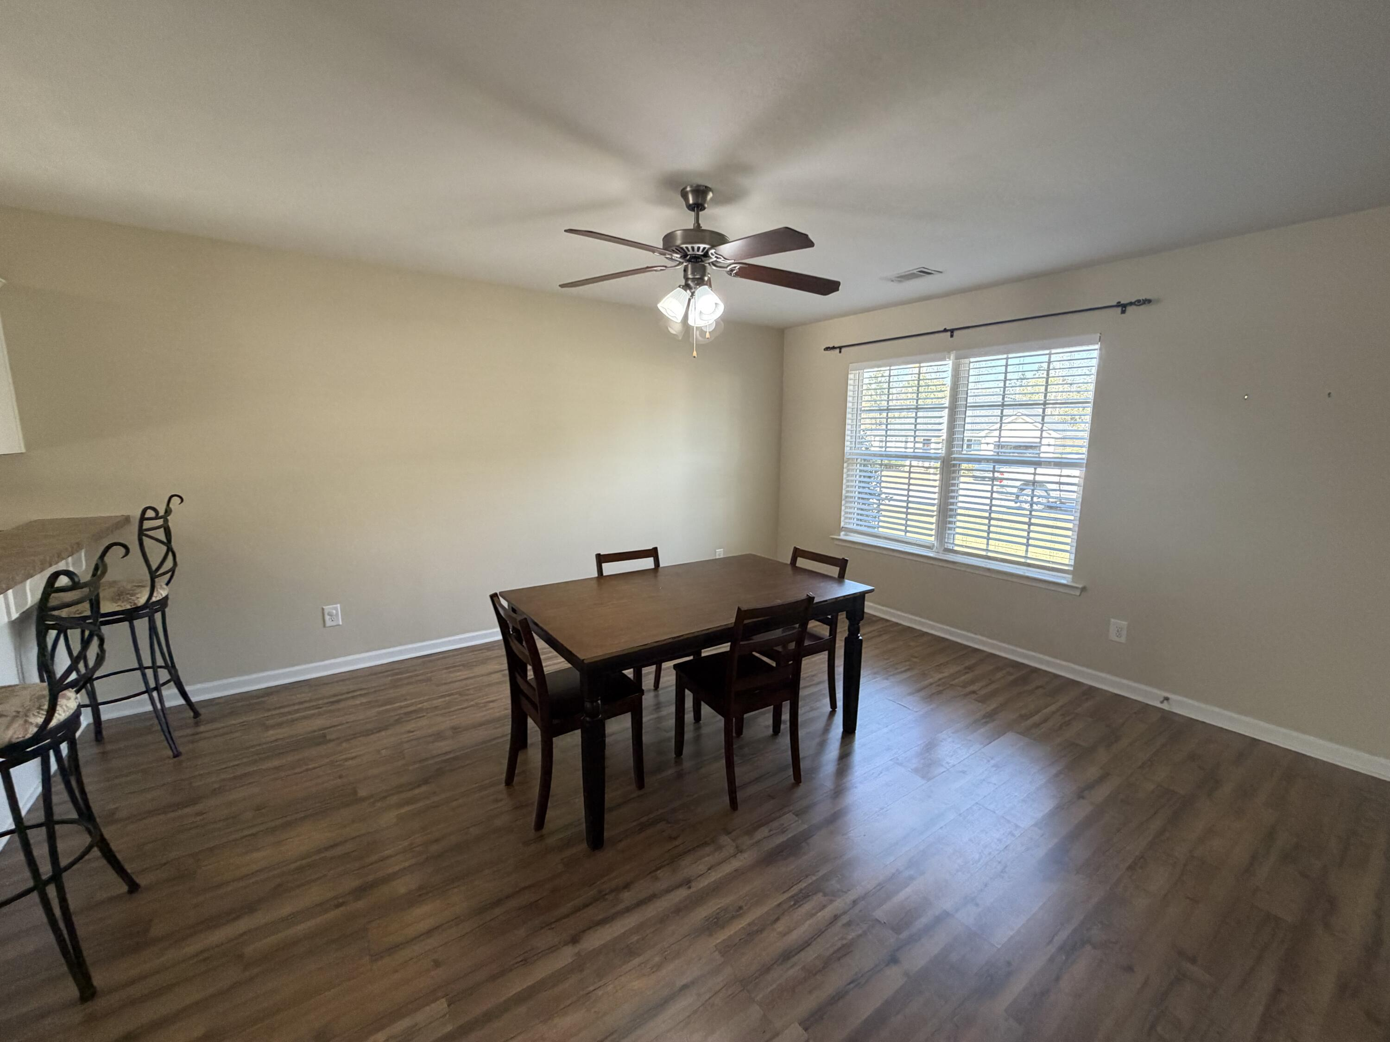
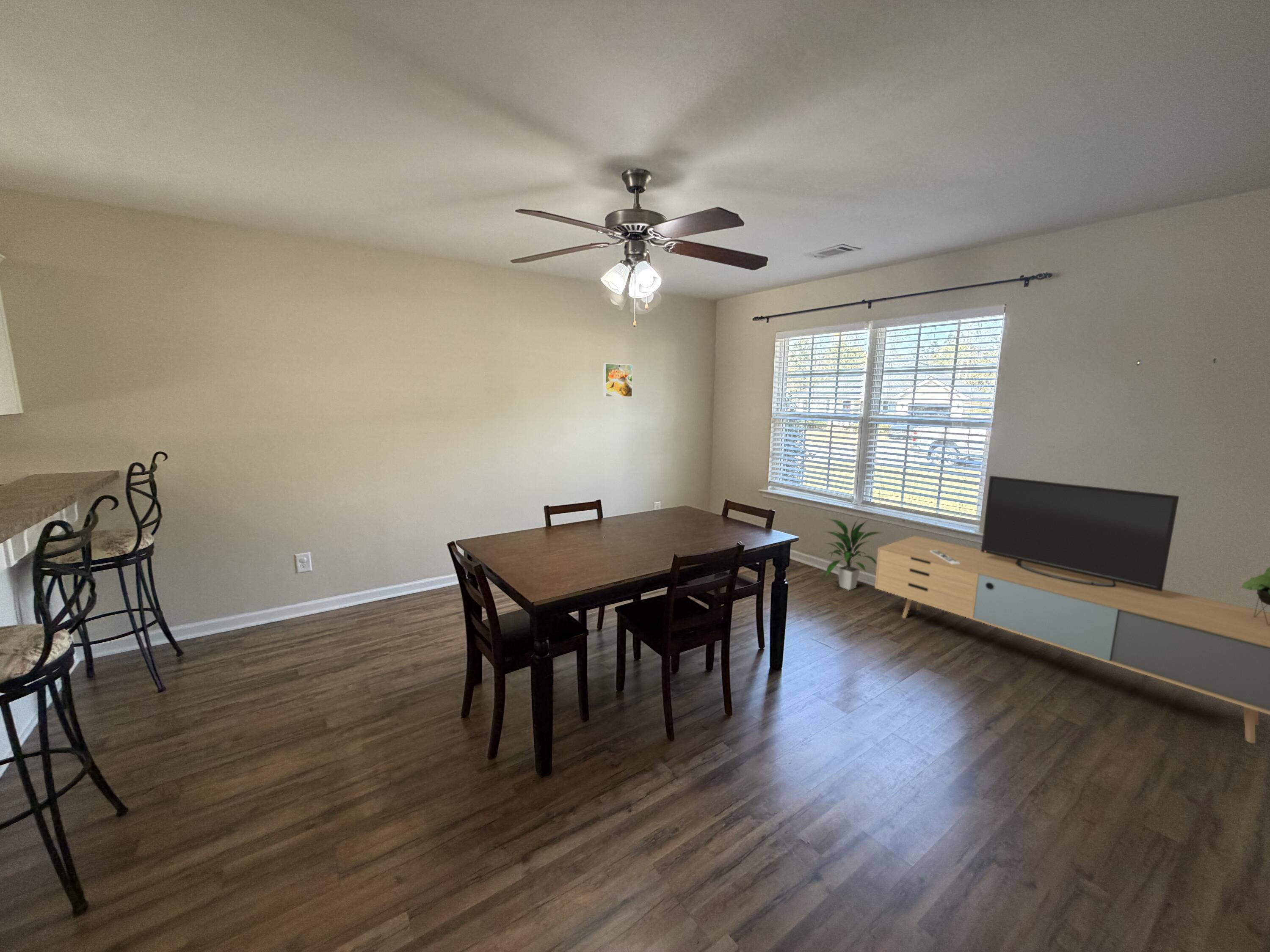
+ indoor plant (847, 552)
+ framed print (618, 380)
+ media console (1058, 575)
